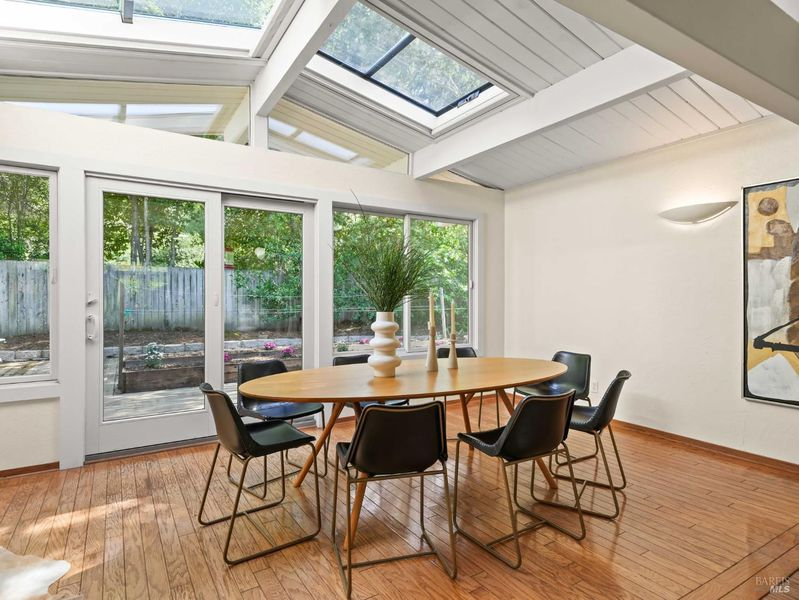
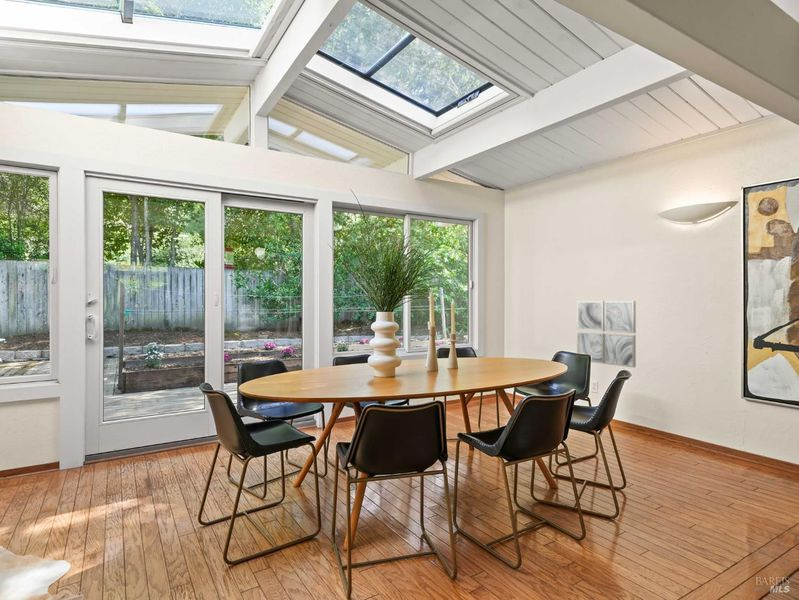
+ wall art (604, 333)
